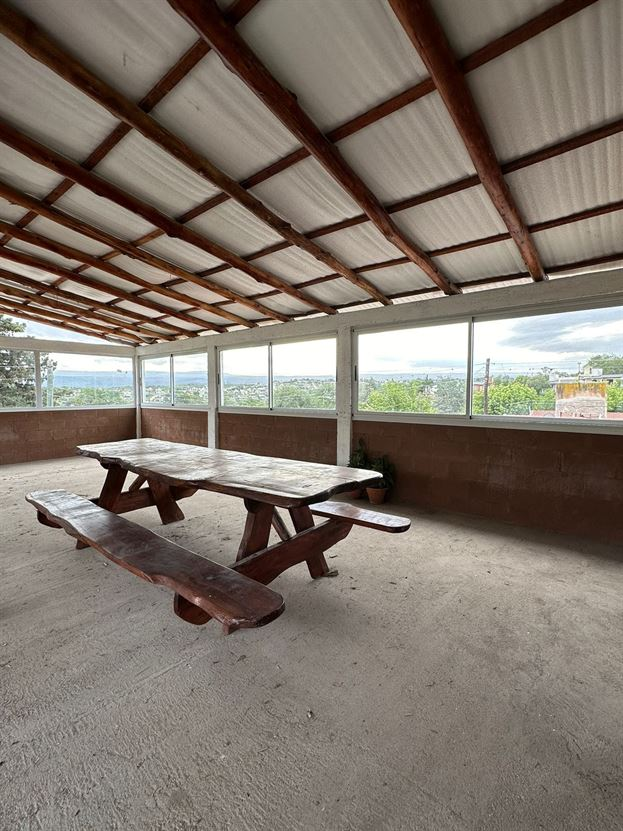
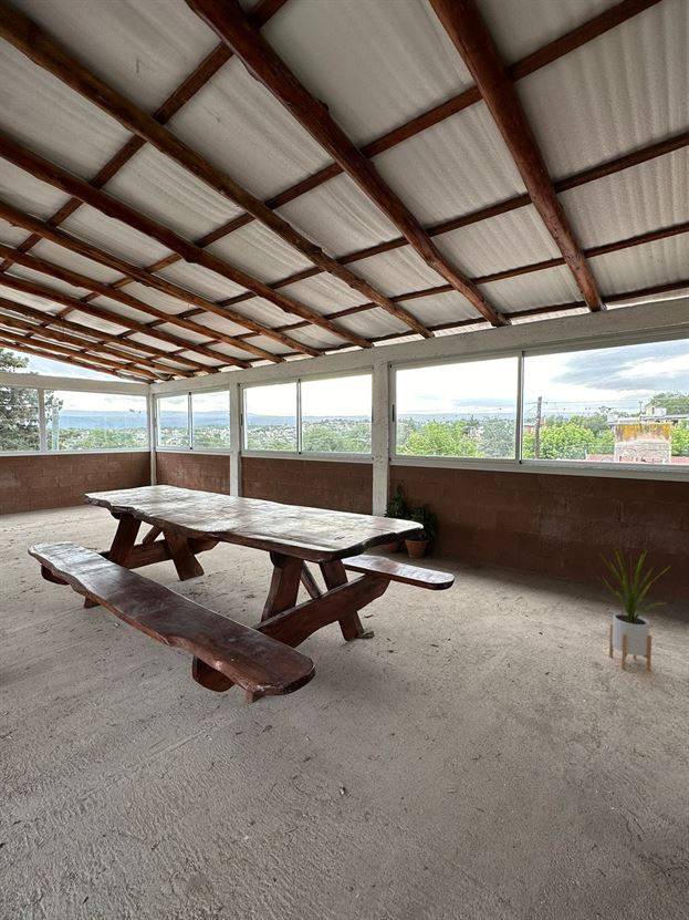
+ house plant (633, 604)
